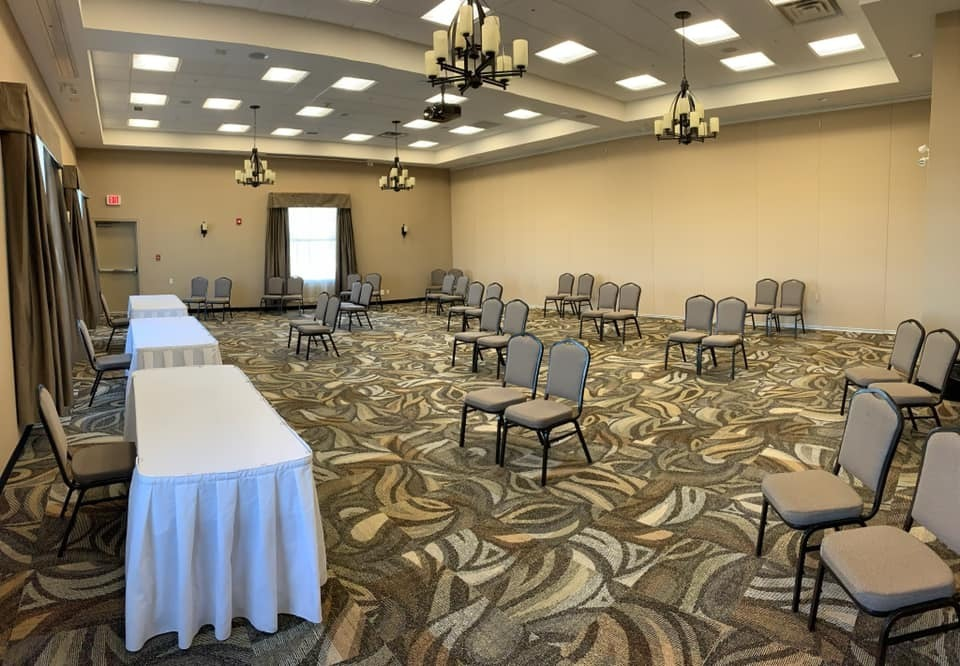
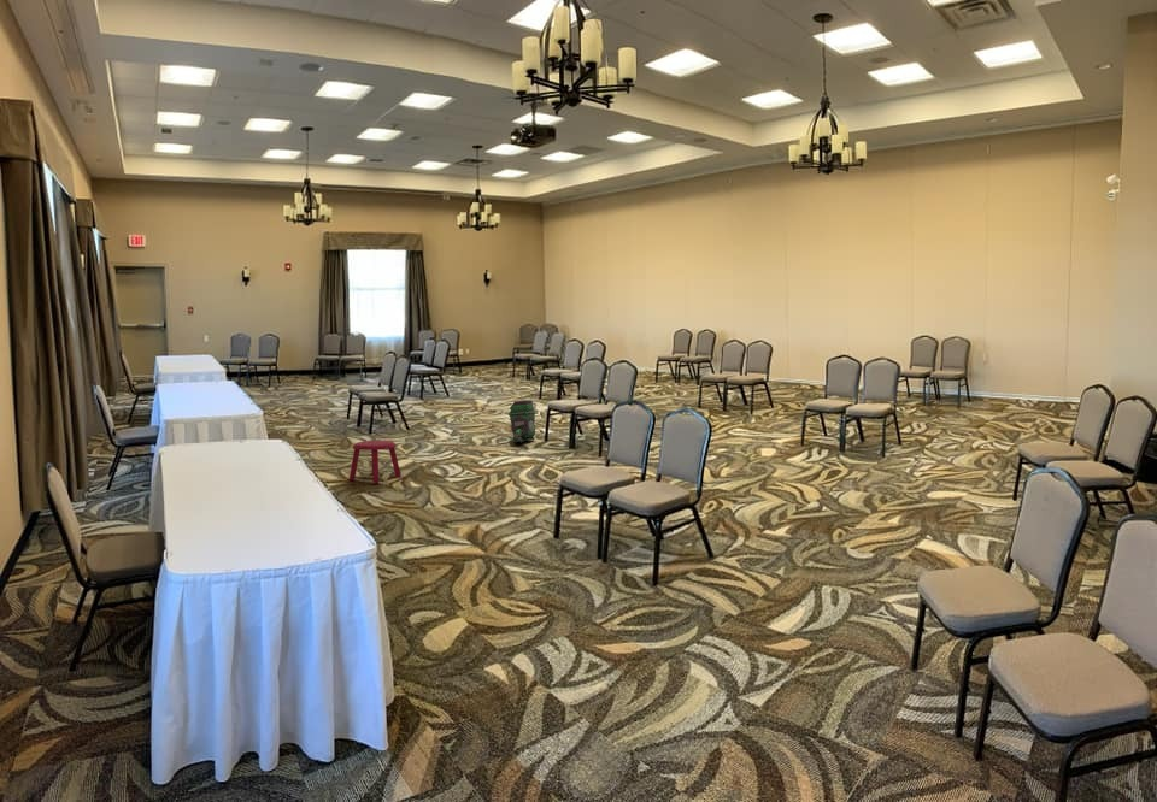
+ stool (375, 460)
+ speaker (519, 420)
